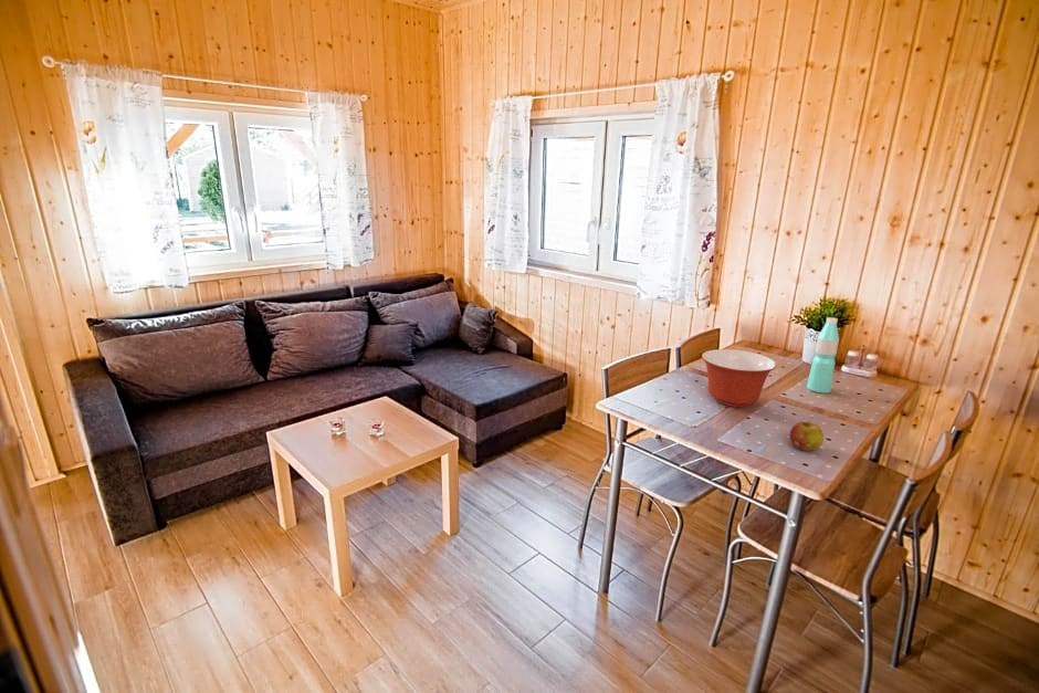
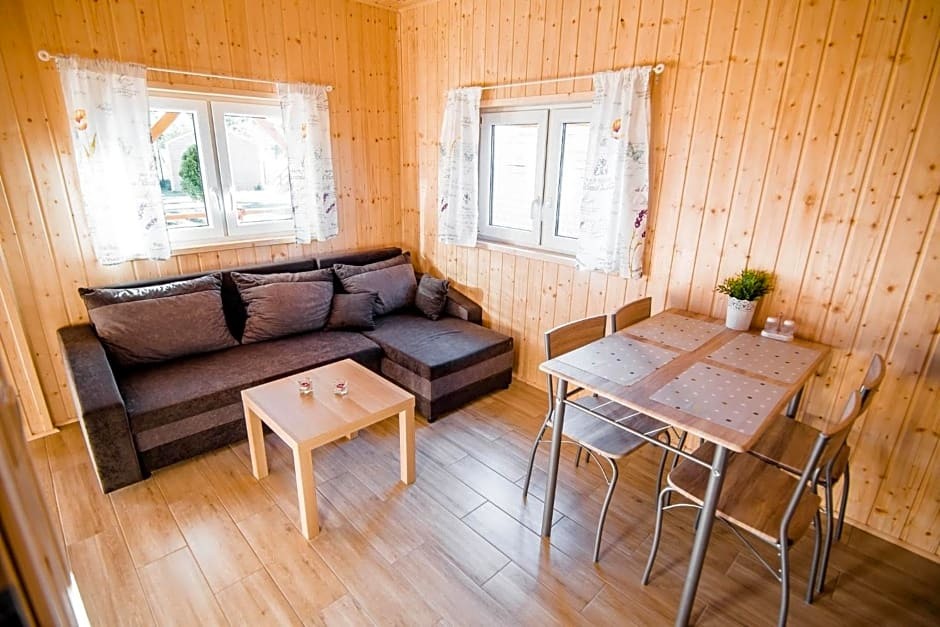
- fruit (806, 435)
- mixing bowl (735, 379)
- water bottle (825, 354)
